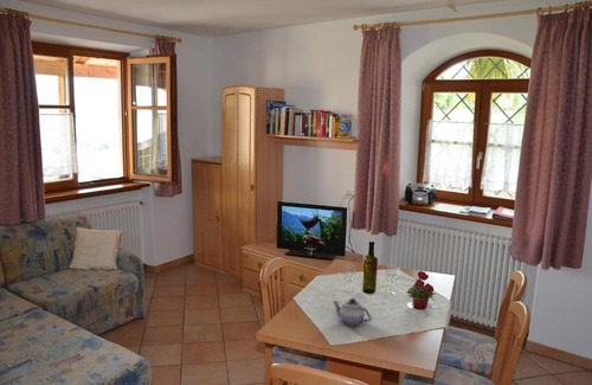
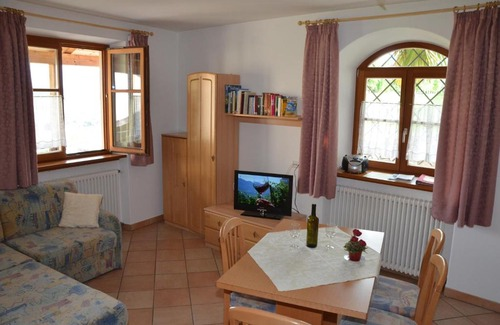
- teapot (350, 310)
